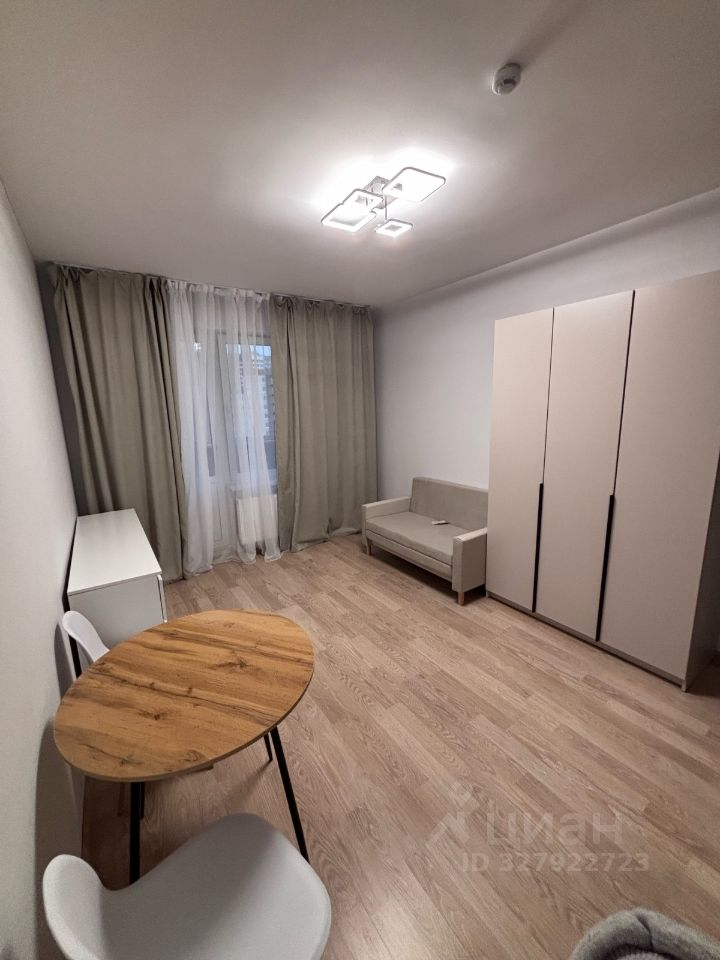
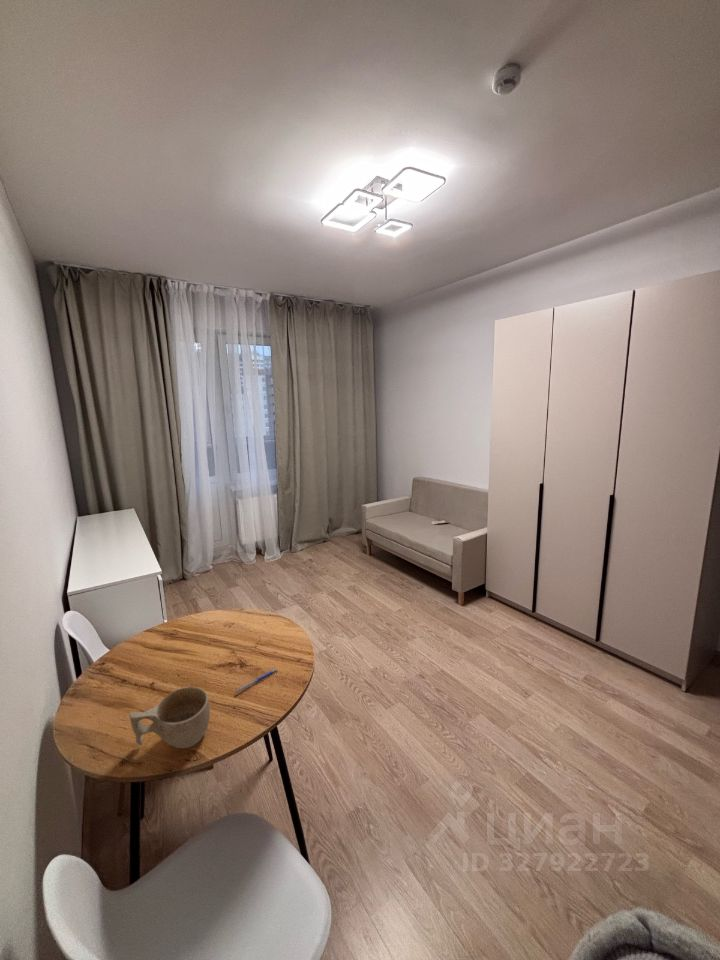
+ cup (172, 721)
+ pen (256, 680)
